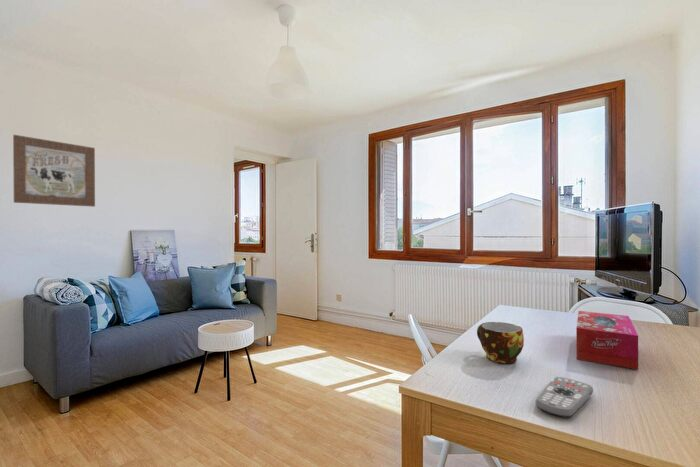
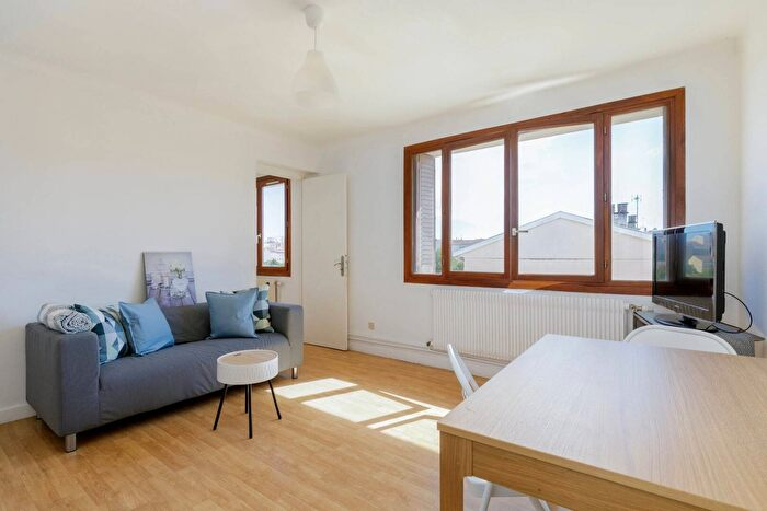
- cup (498, 342)
- wall art (57, 173)
- remote control (563, 396)
- tissue box (604, 336)
